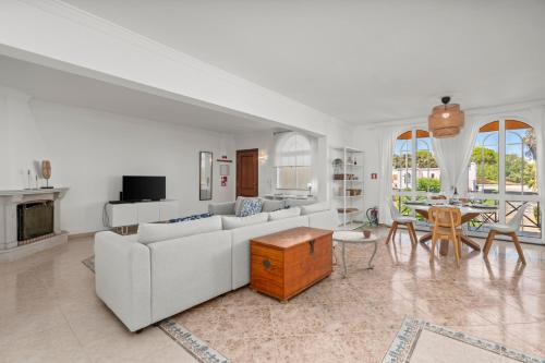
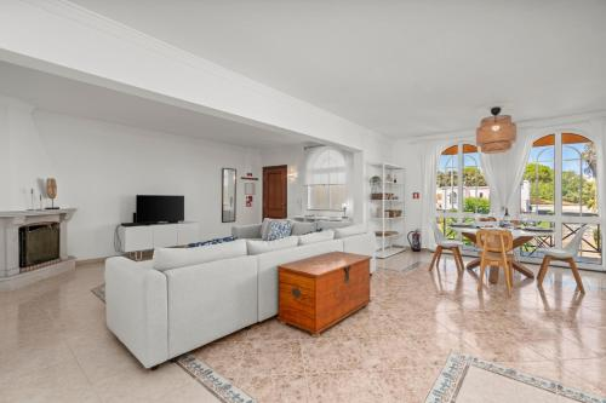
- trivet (343, 252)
- potted plant (366, 225)
